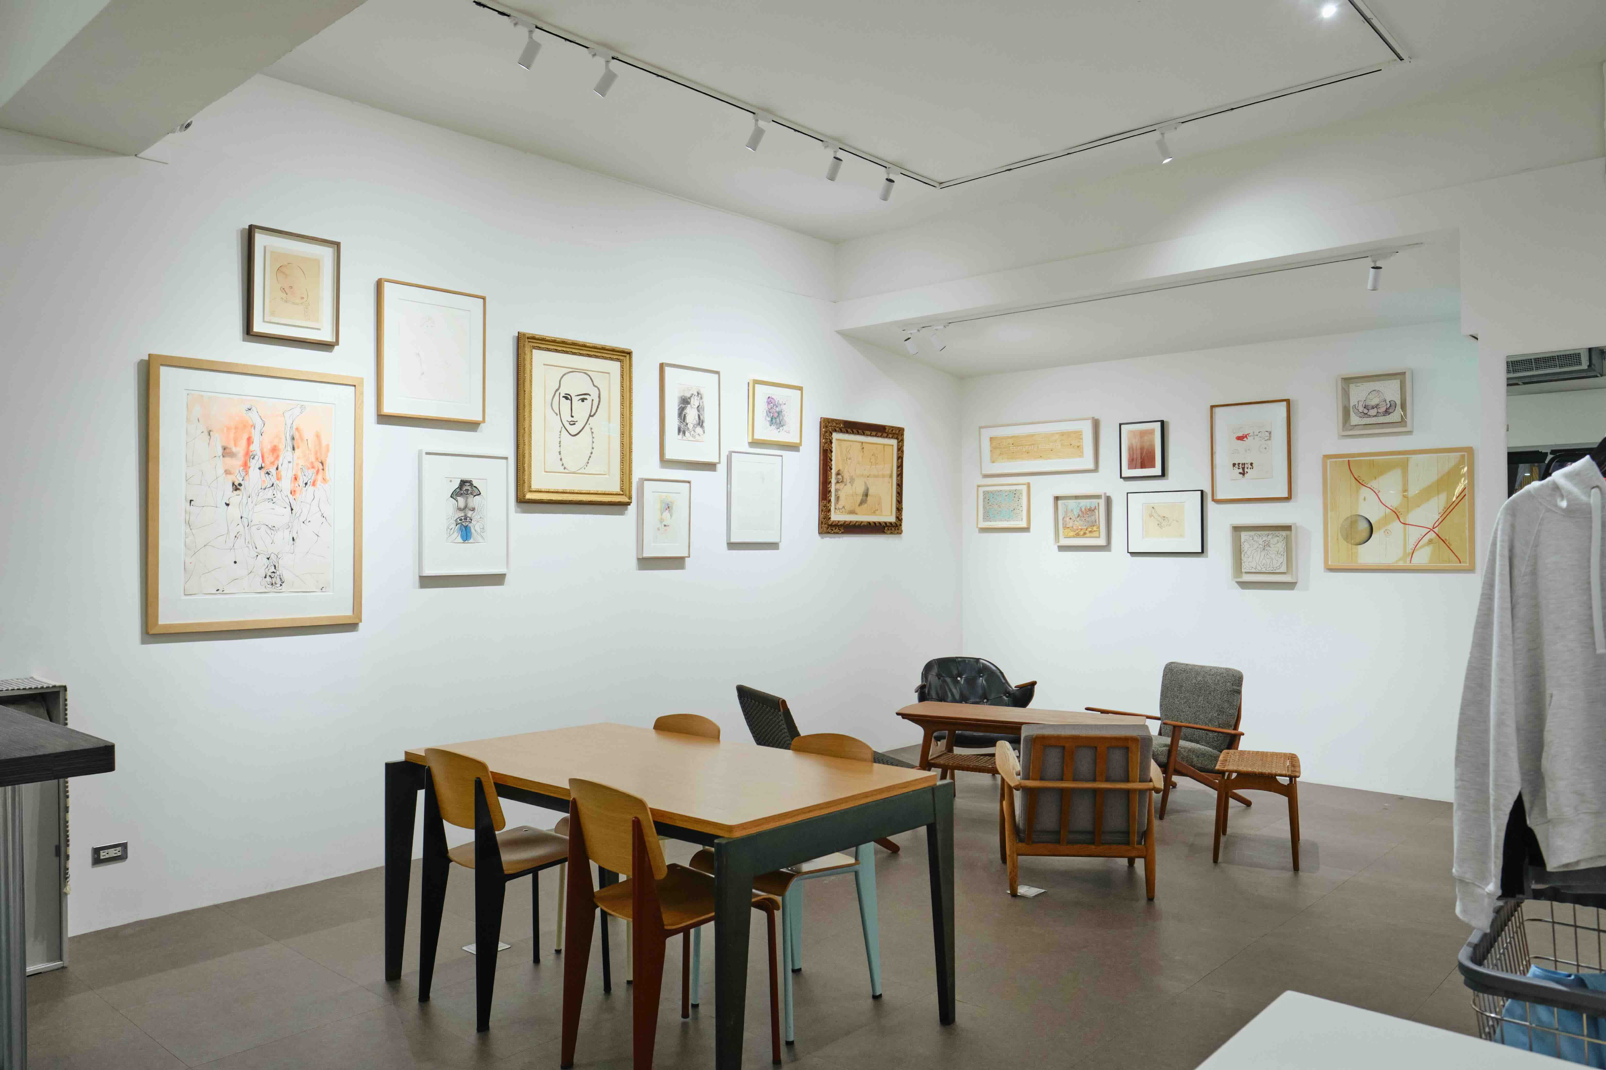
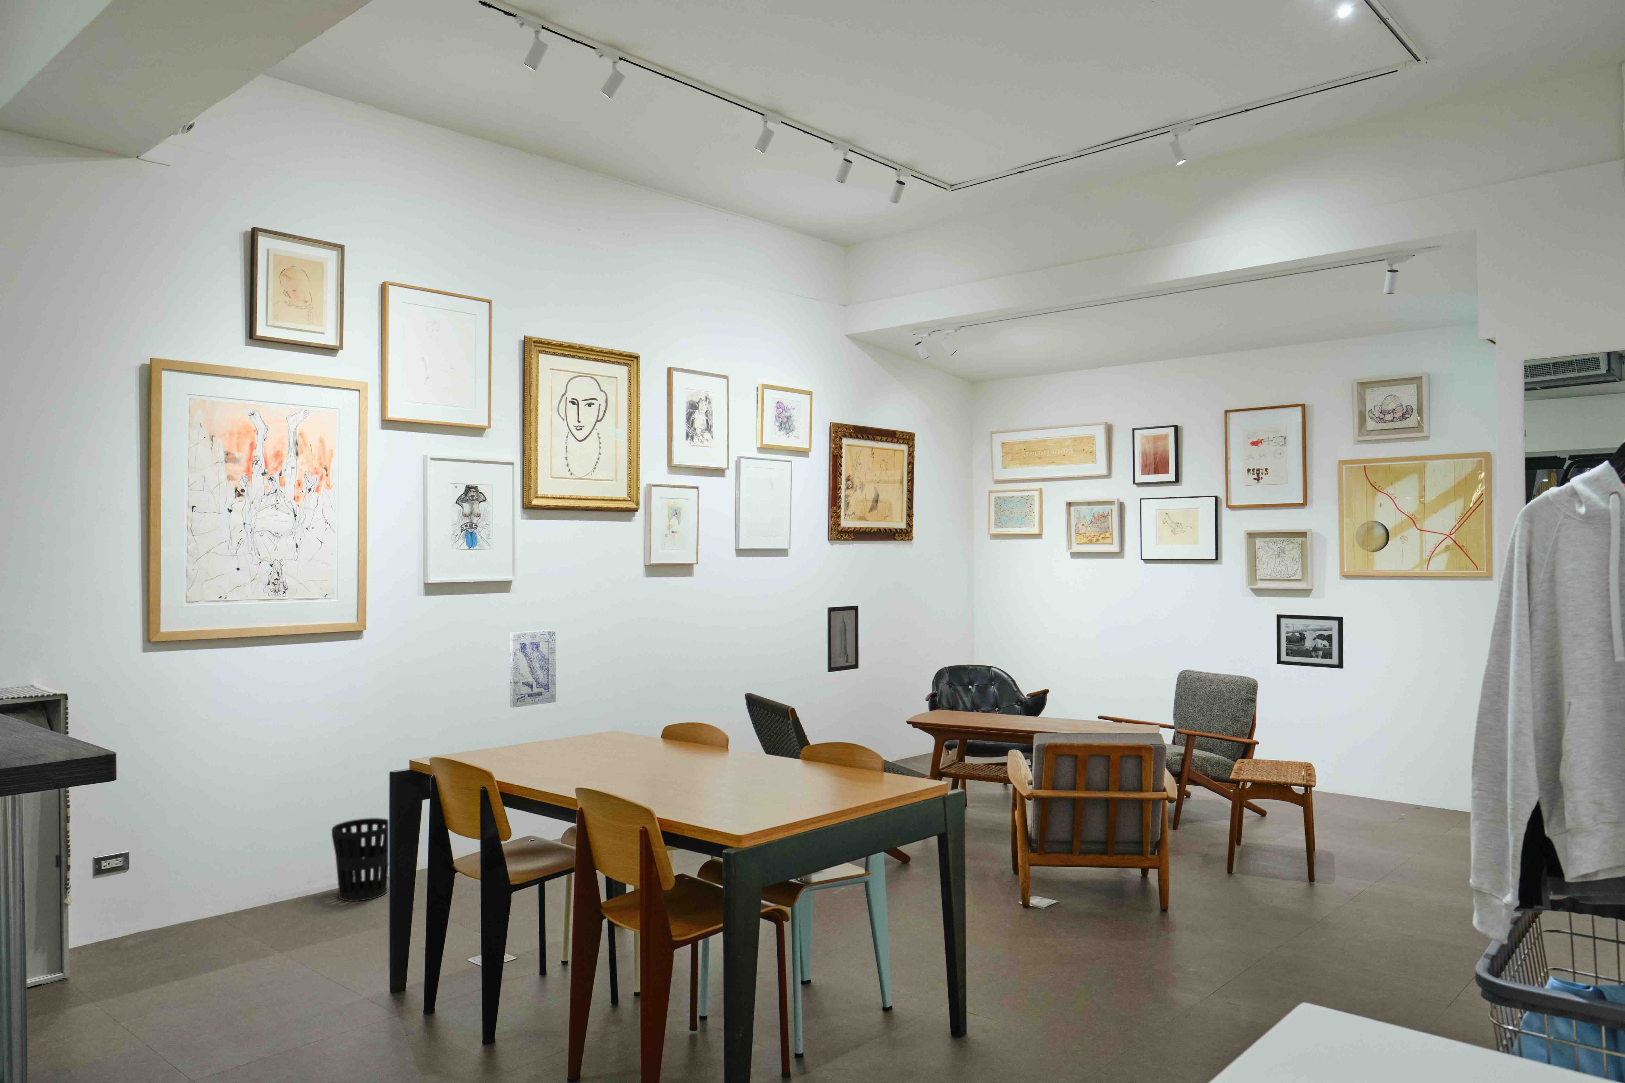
+ picture frame (1309, 641)
+ wall art (843, 638)
+ wastebasket (363, 859)
+ wall art (533, 667)
